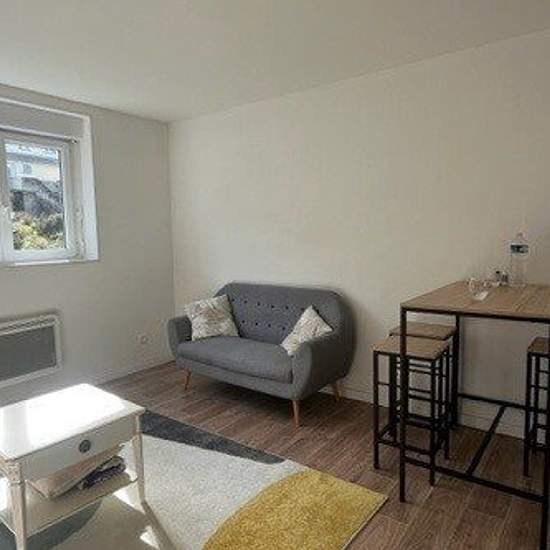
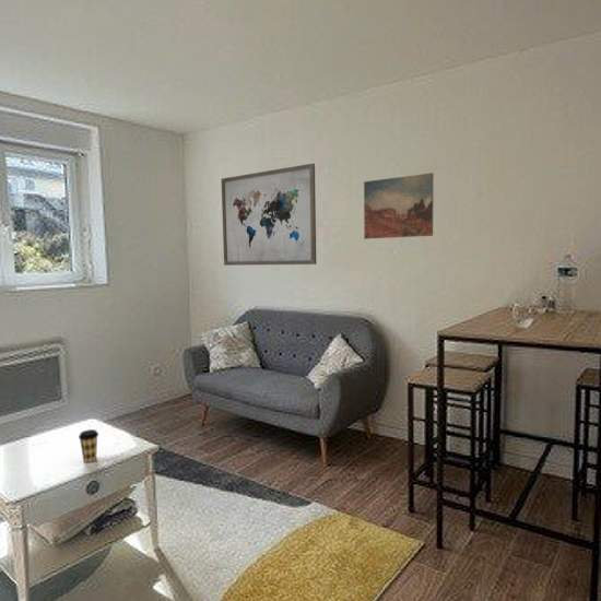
+ coffee cup (89, 446)
+ wall art (397, 208)
+ wall art (266, 219)
